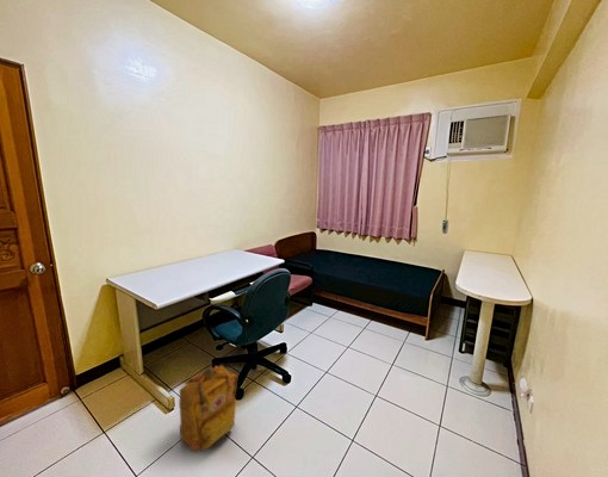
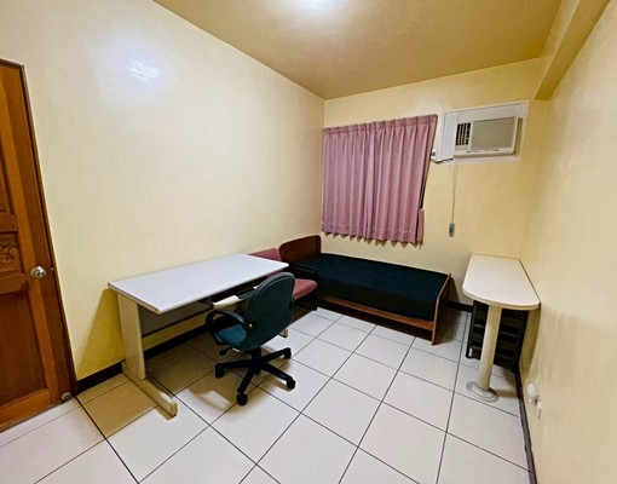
- backpack (207, 399)
